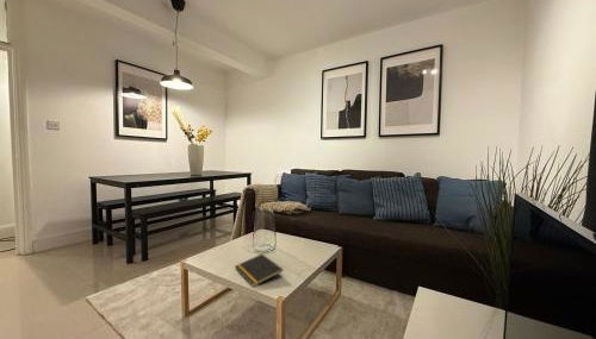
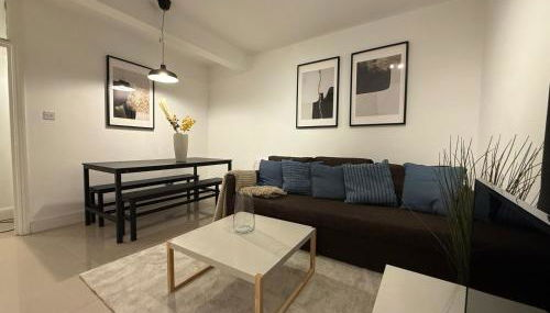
- notepad (257, 268)
